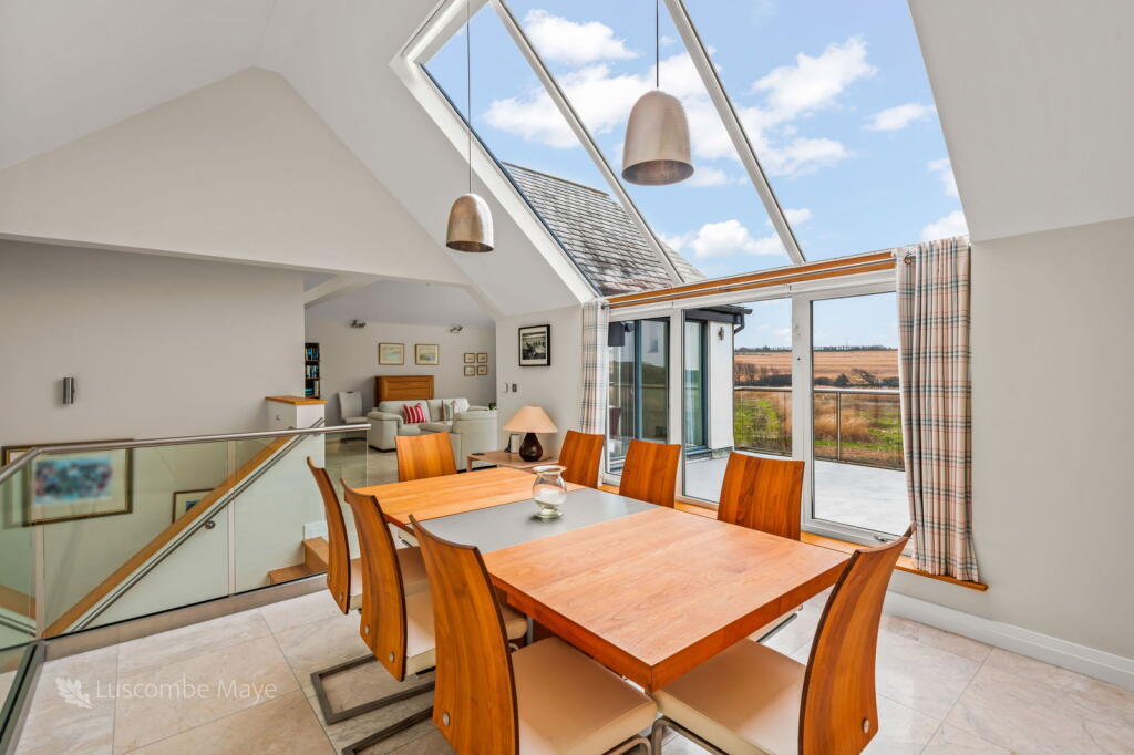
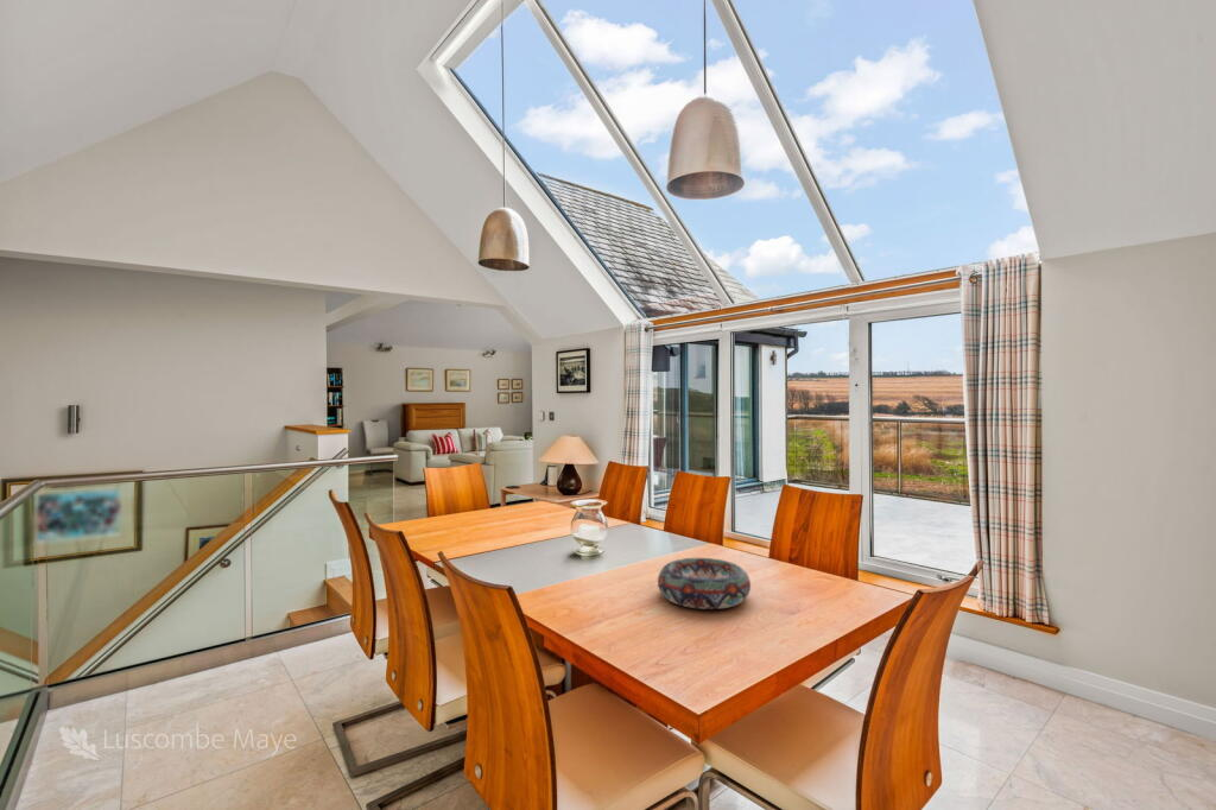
+ decorative bowl (703, 582)
